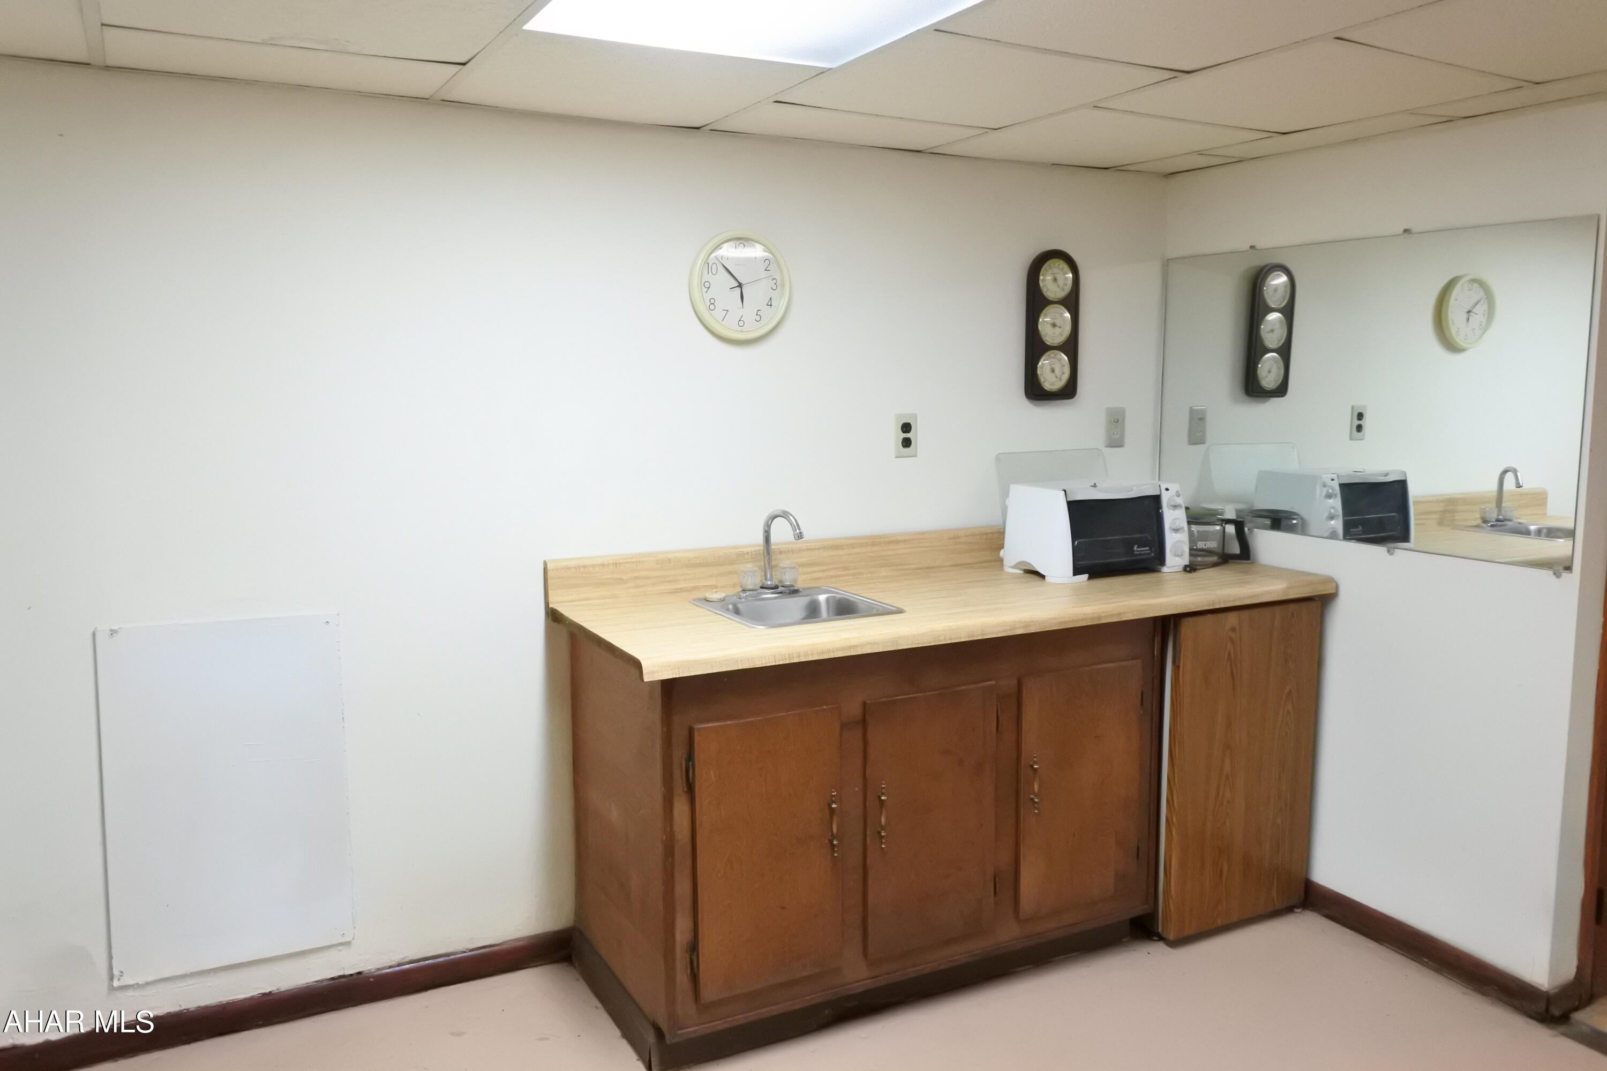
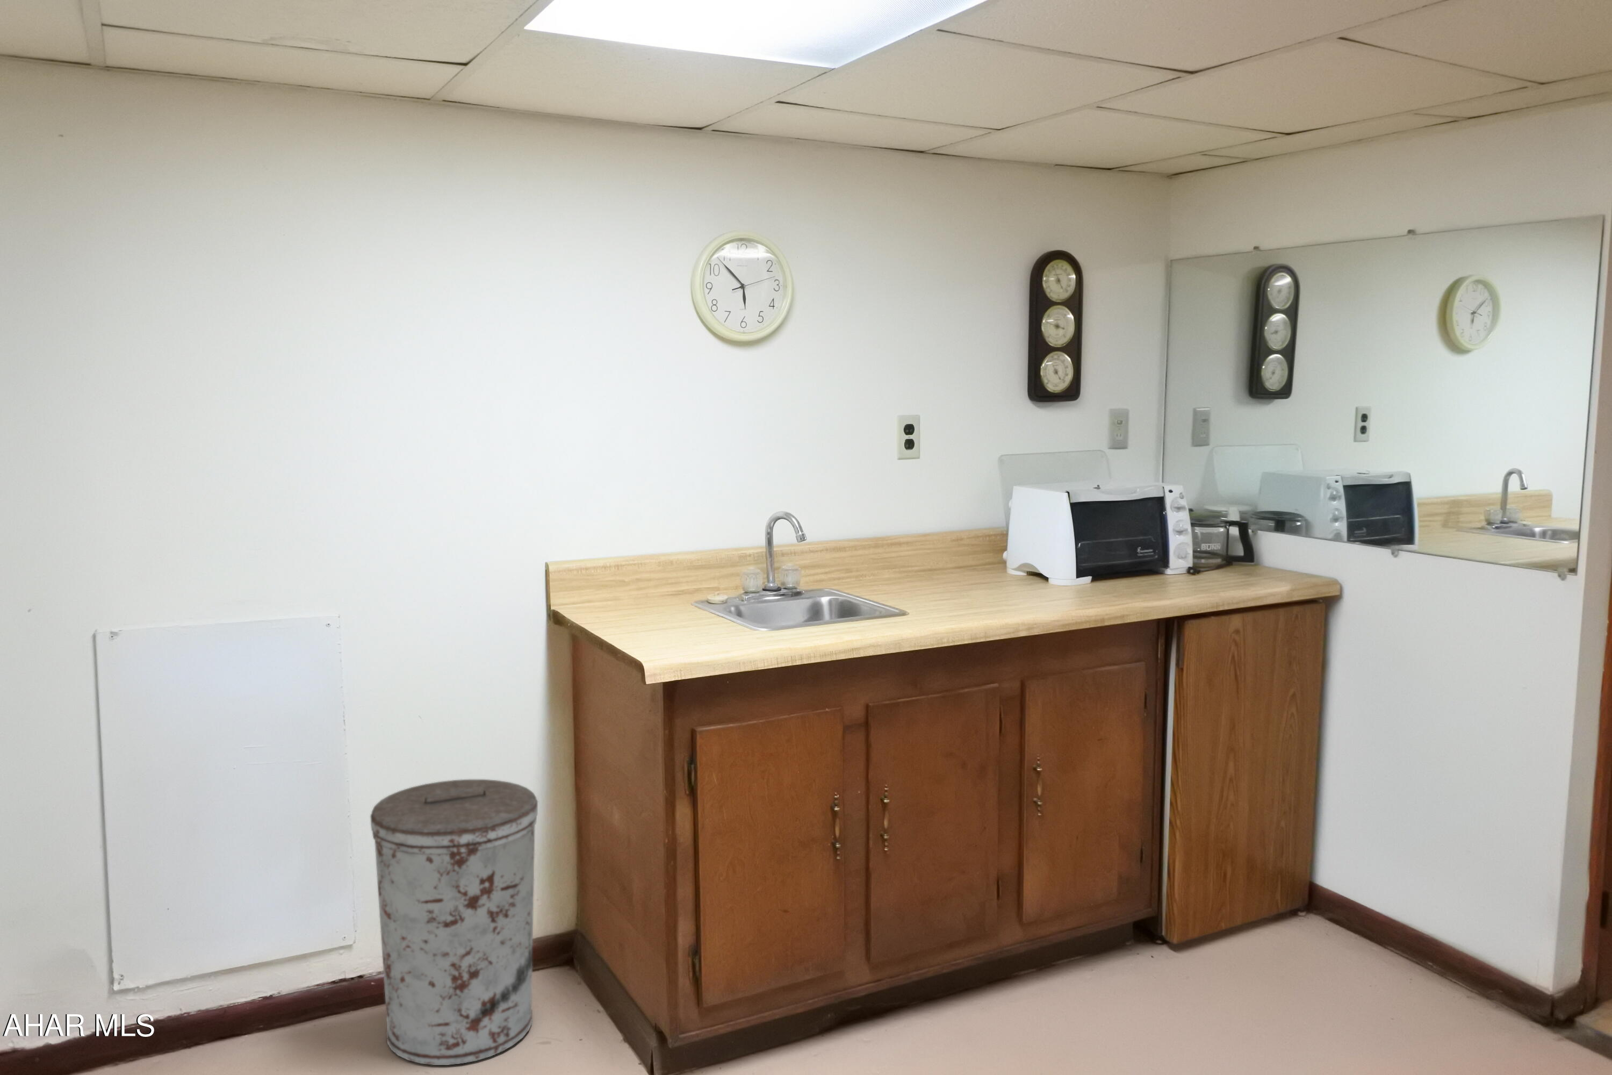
+ trash can (458, 911)
